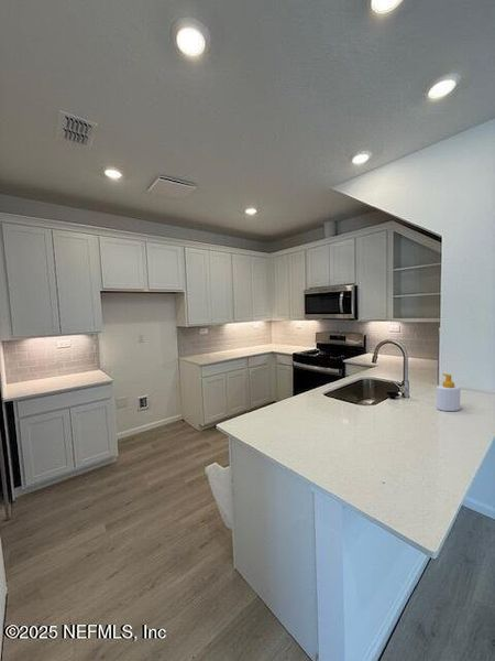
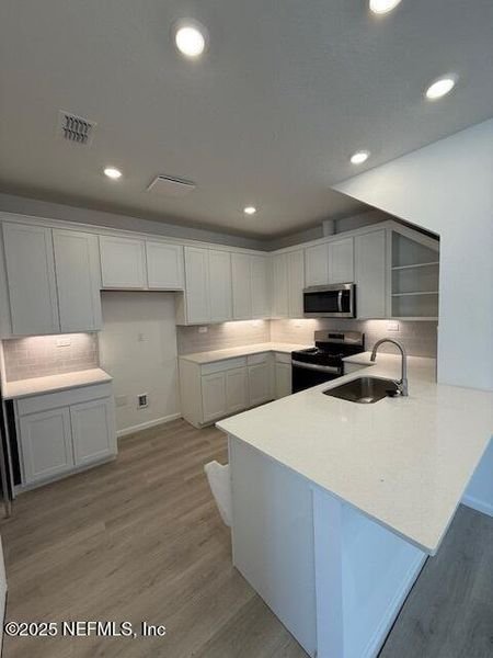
- soap bottle (448, 391)
